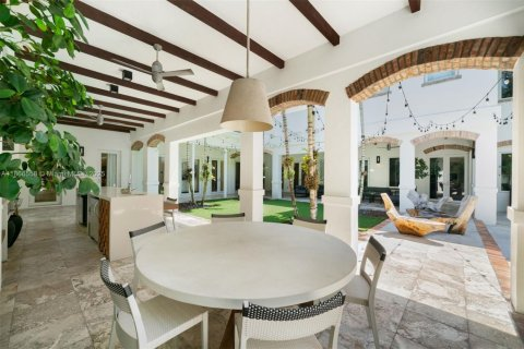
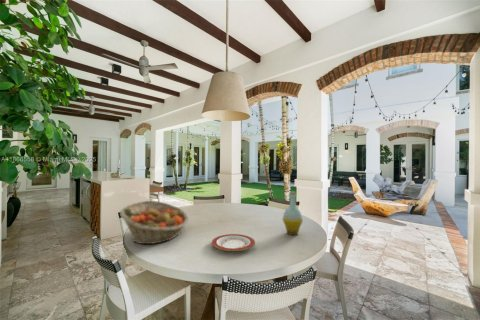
+ bottle (292, 212)
+ fruit basket (156, 219)
+ plate (233, 243)
